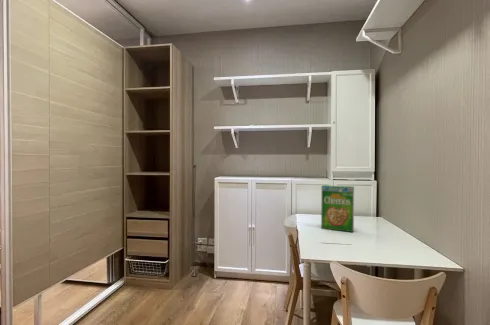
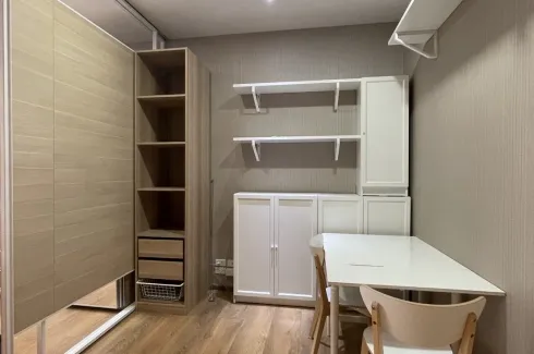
- cereal box (337, 207)
